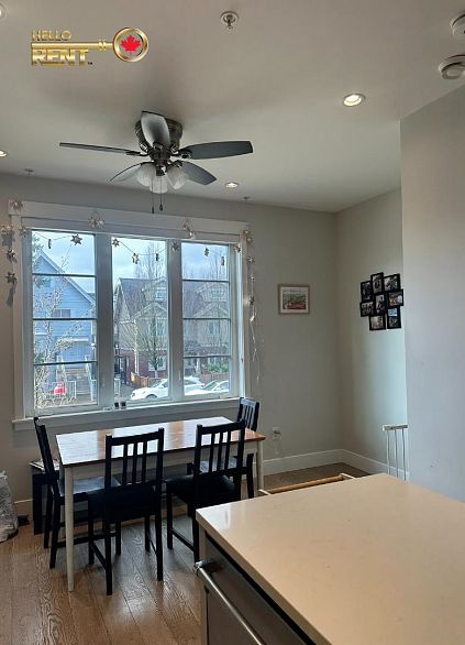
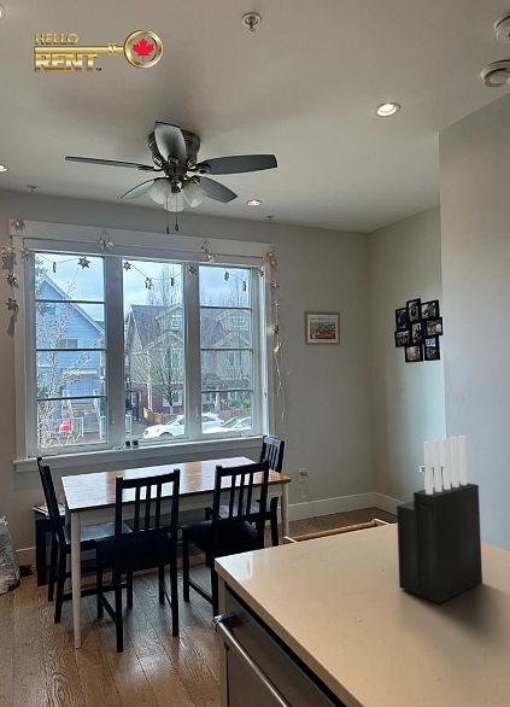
+ knife block (434, 509)
